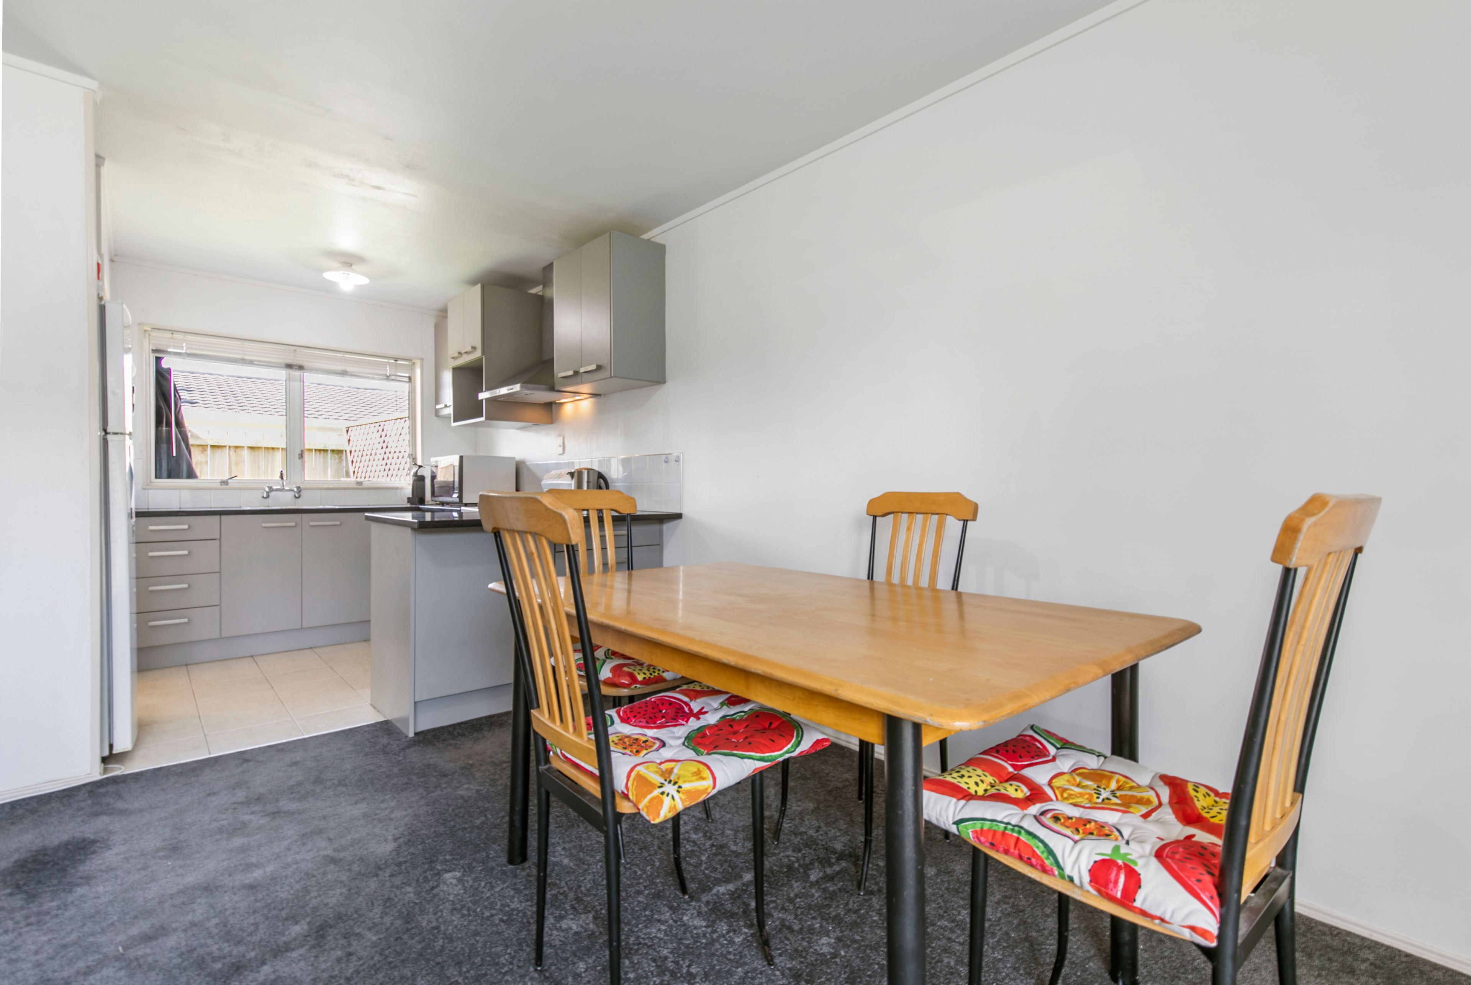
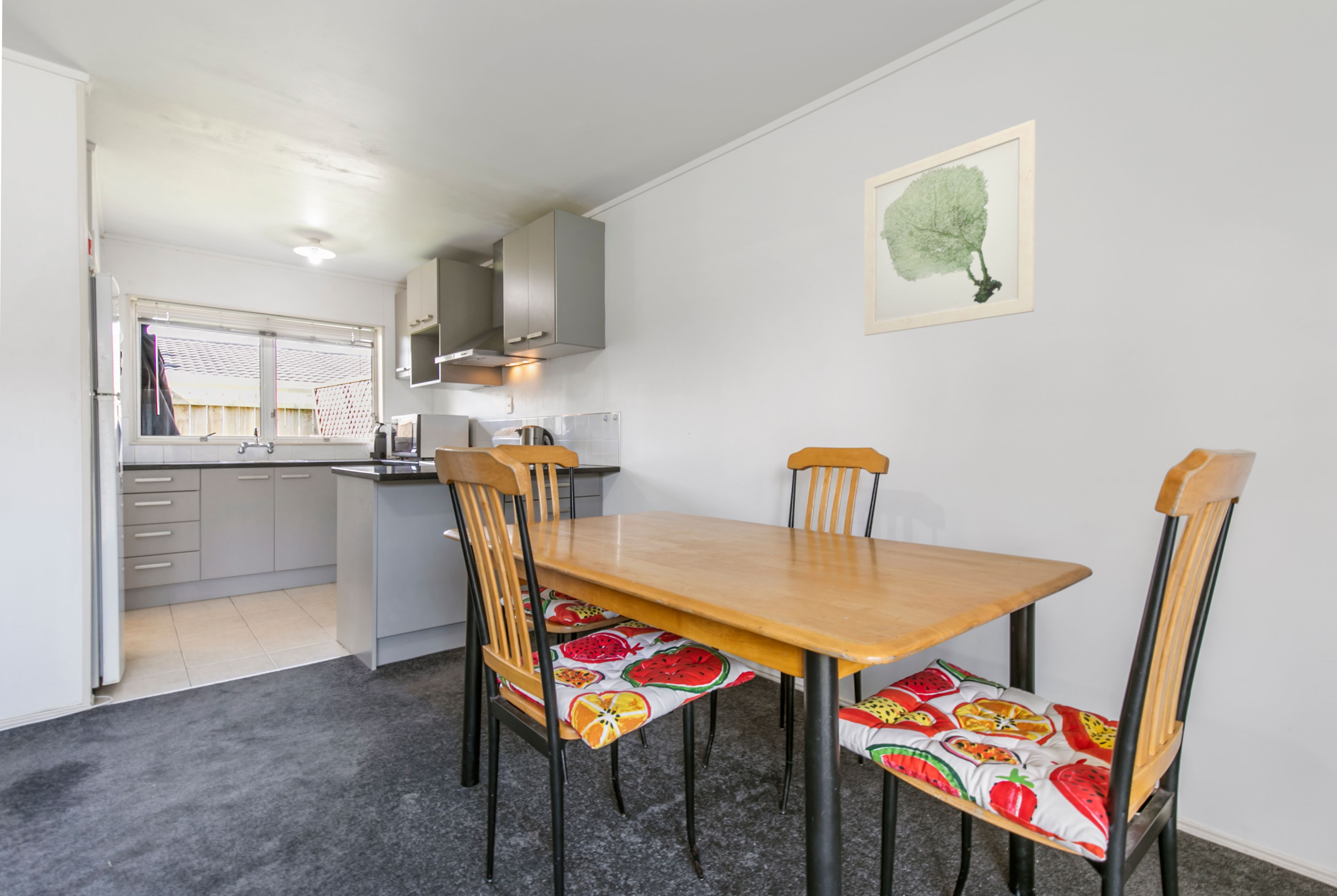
+ wall art (940, 239)
